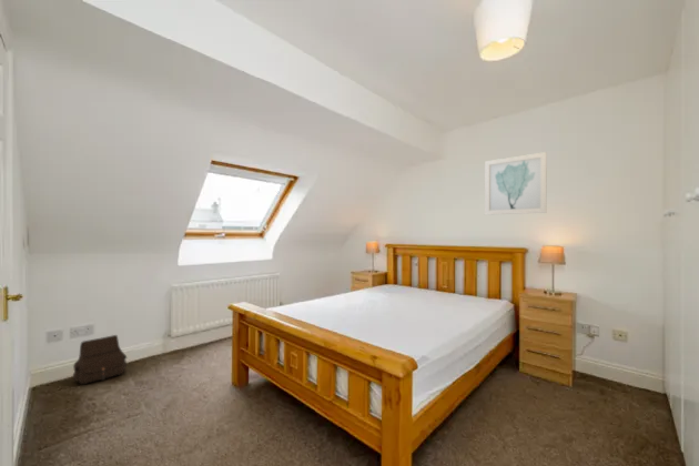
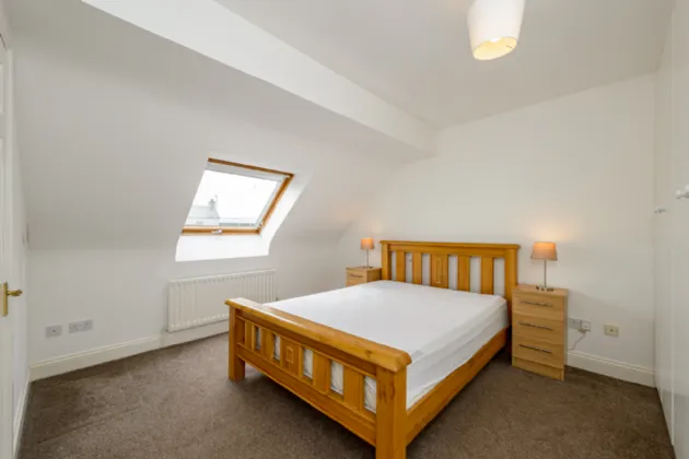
- wall art (514, 185)
- satchel (100, 356)
